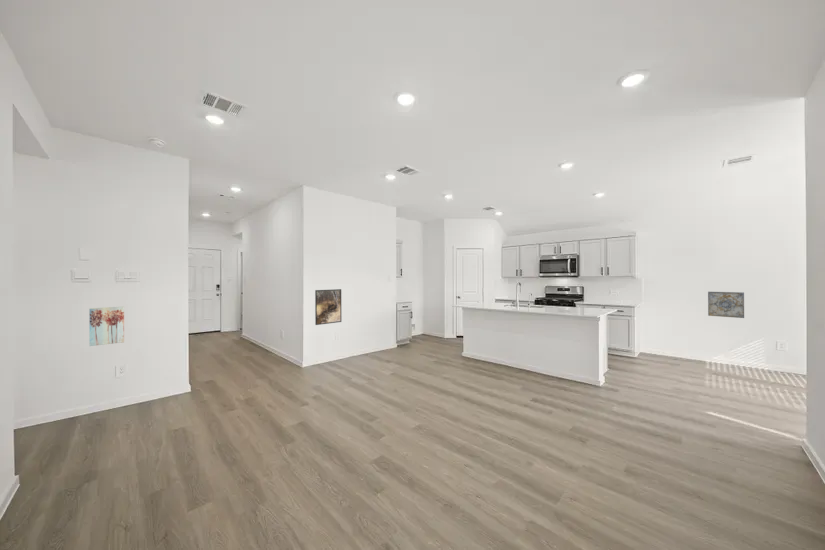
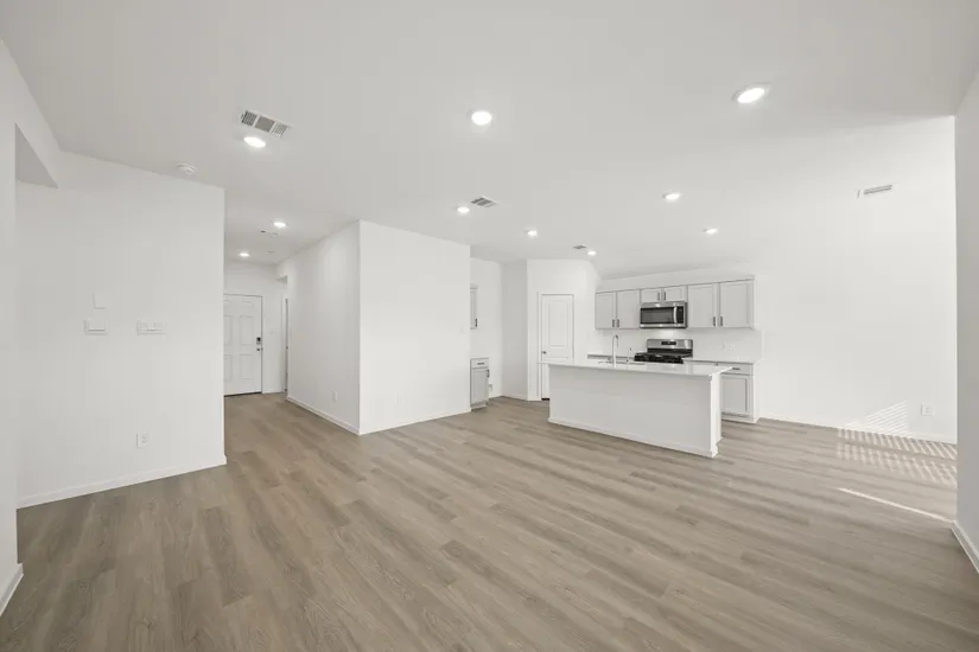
- wall art (107, 325)
- wall art (725, 304)
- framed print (328, 306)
